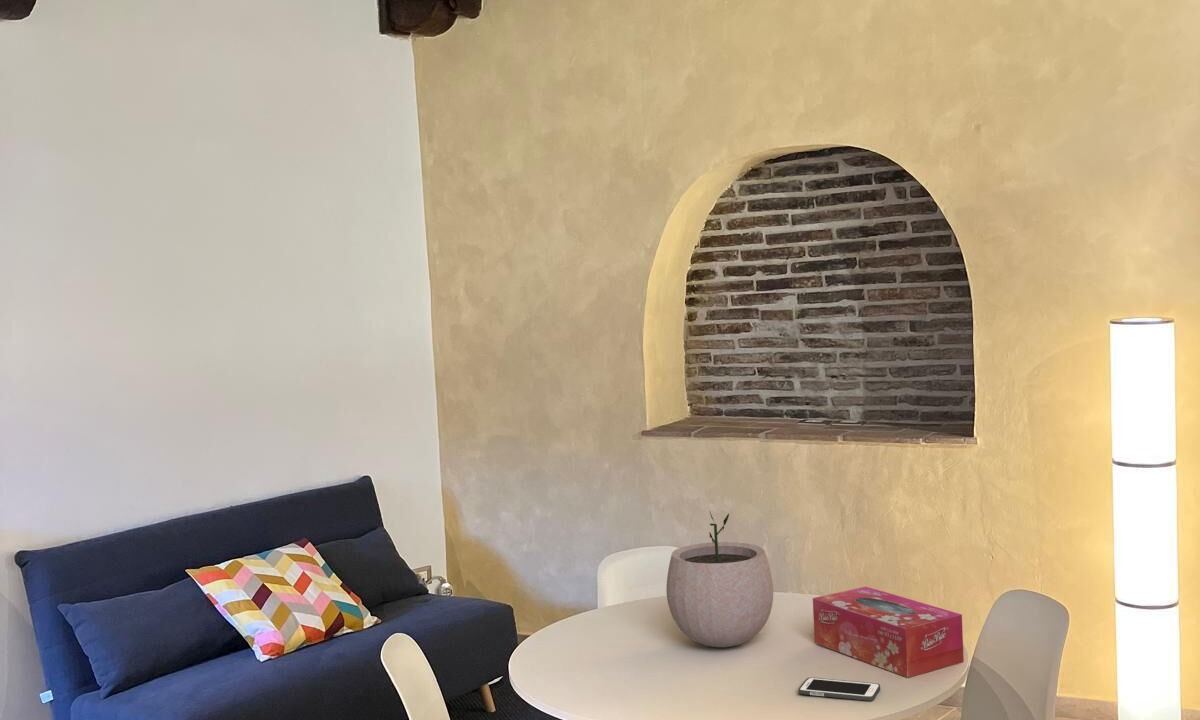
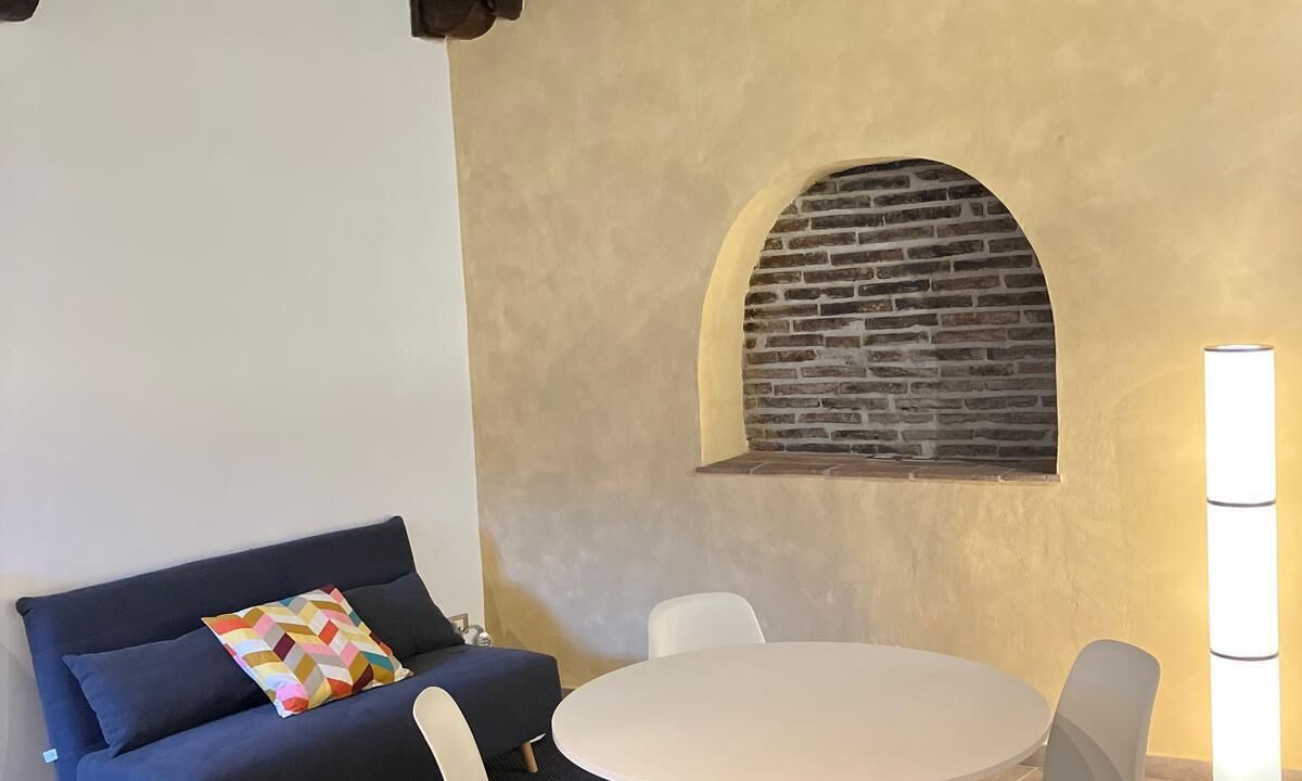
- tissue box (885, 629)
- plant pot (719, 577)
- cell phone (839, 689)
